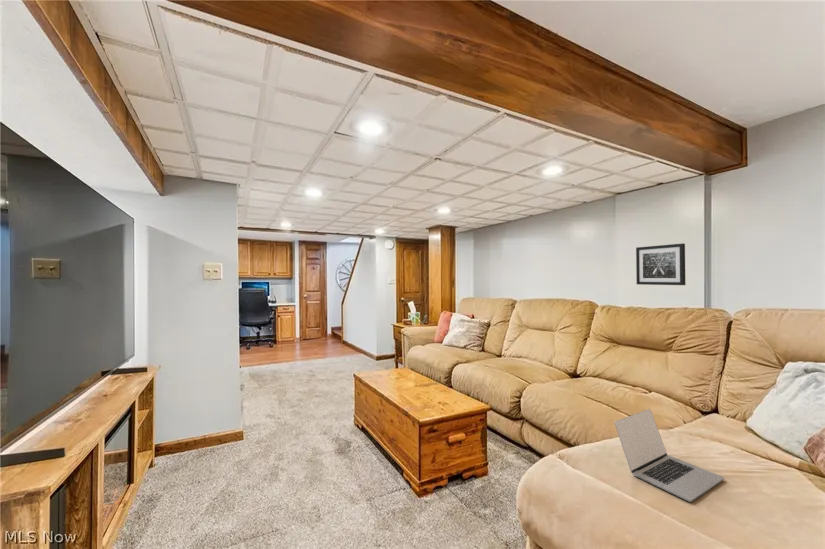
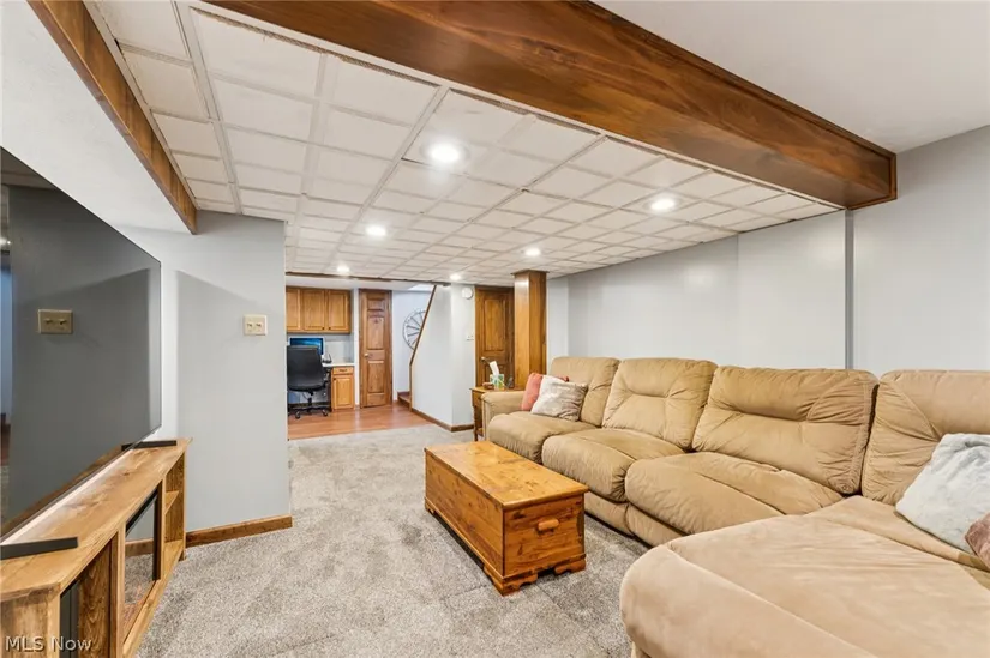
- wall art (659, 265)
- laptop (665, 450)
